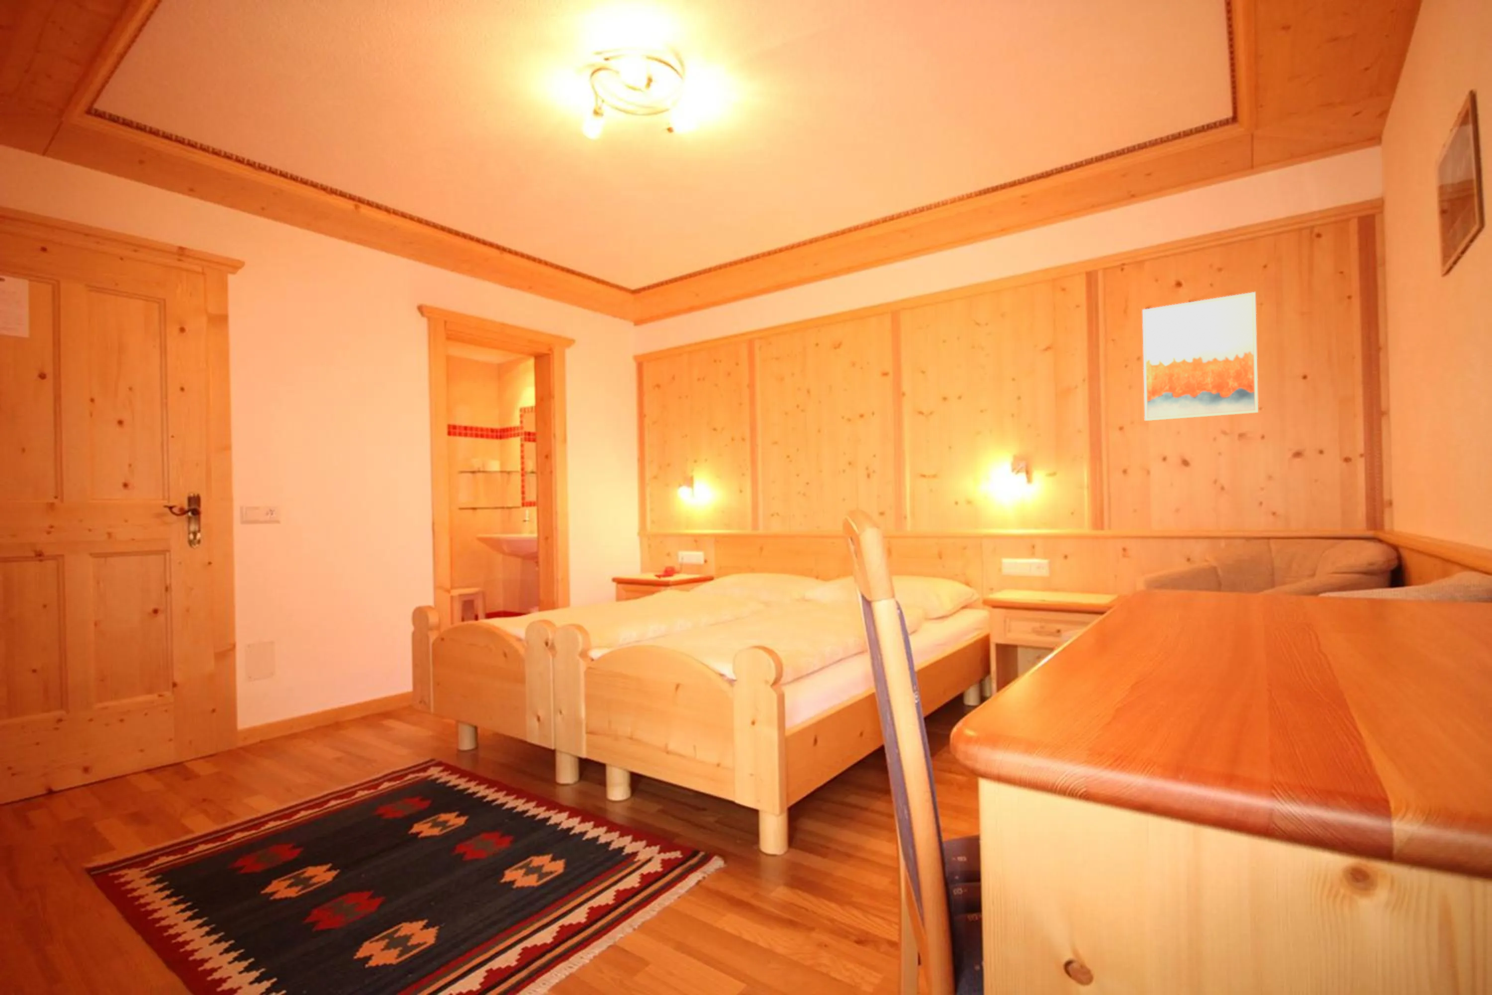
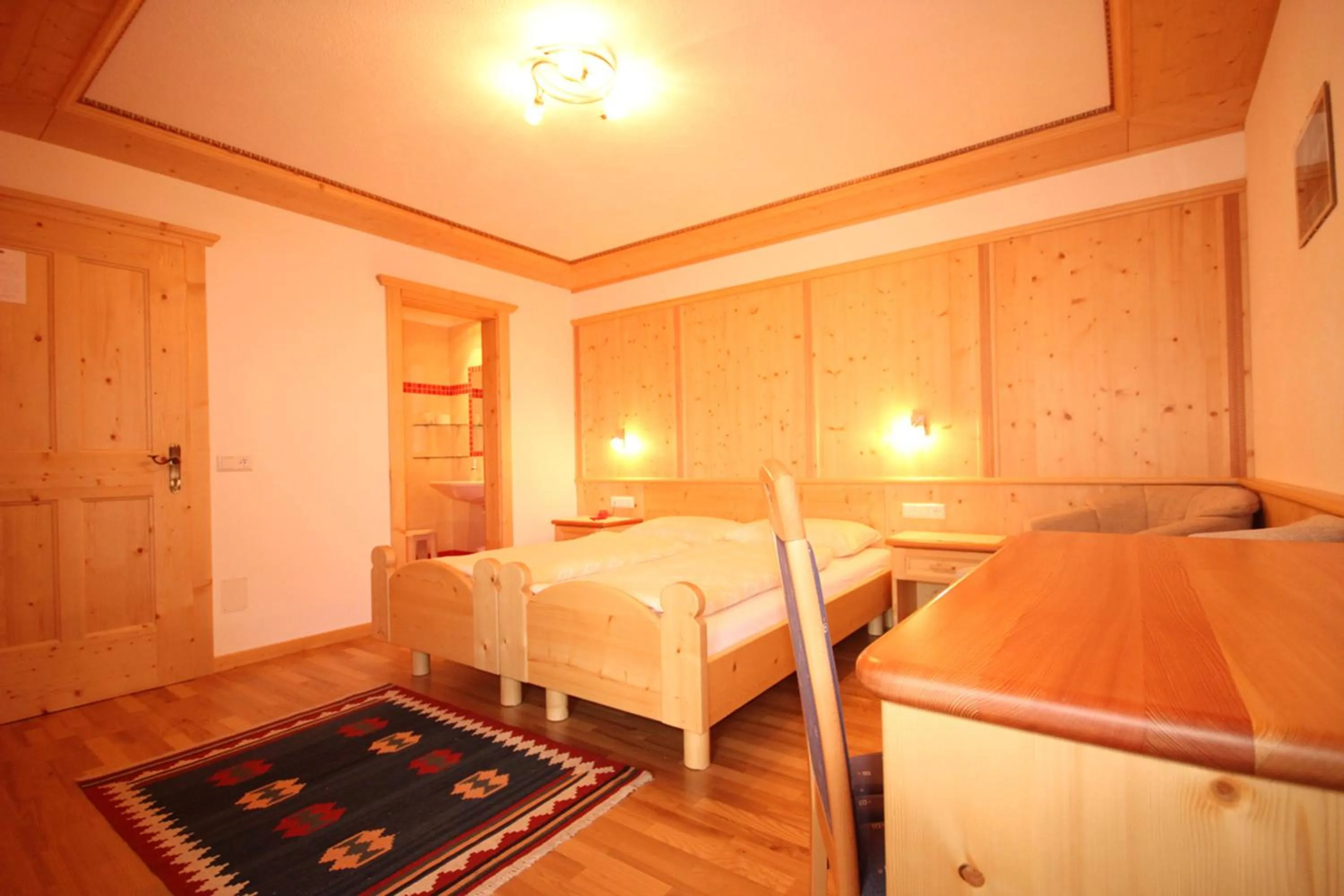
- wall art (1198, 359)
